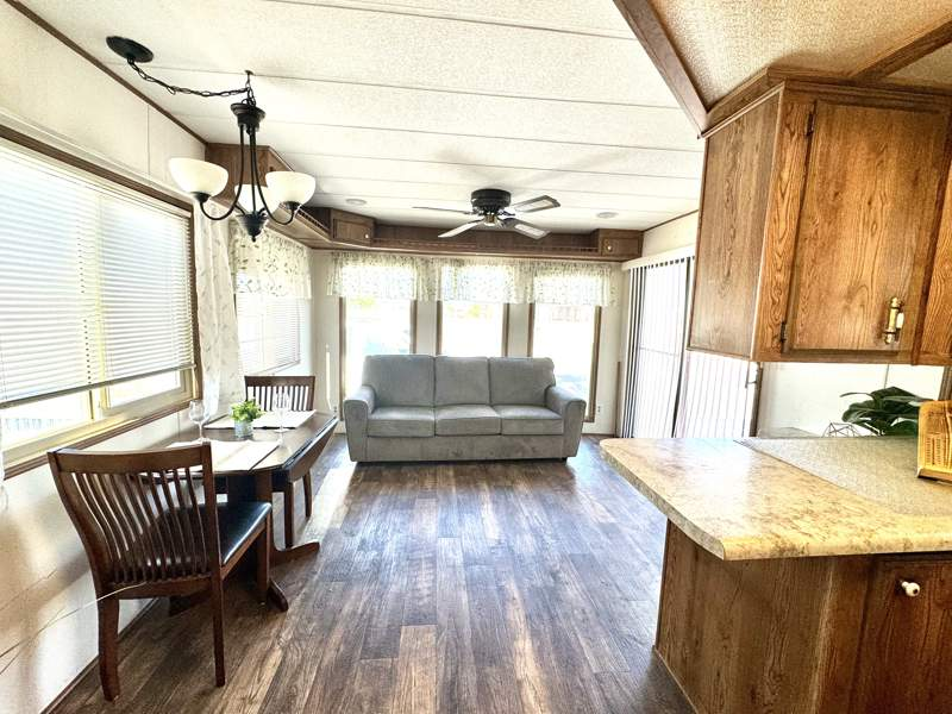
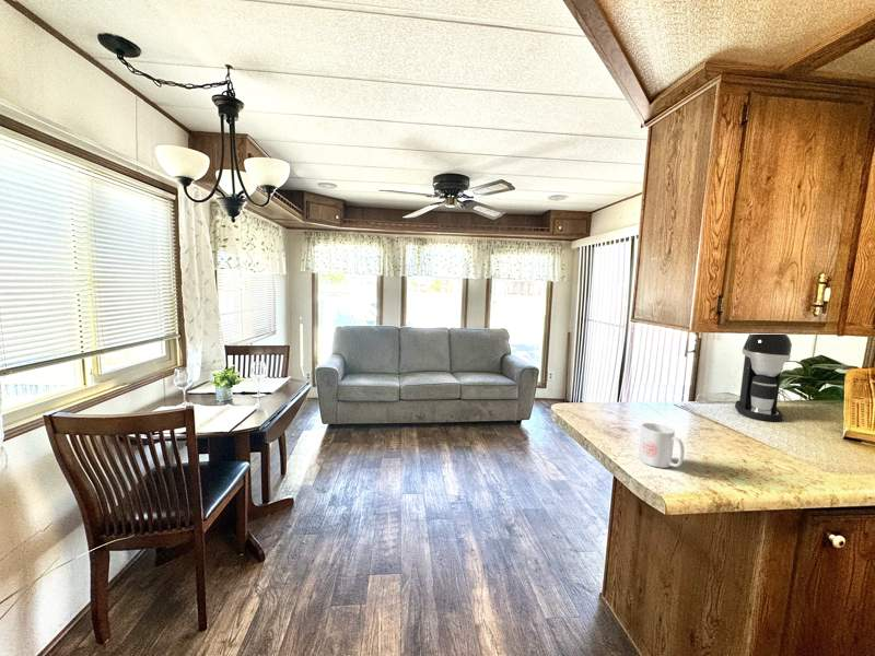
+ mug (662, 446)
+ coffee maker (762, 371)
